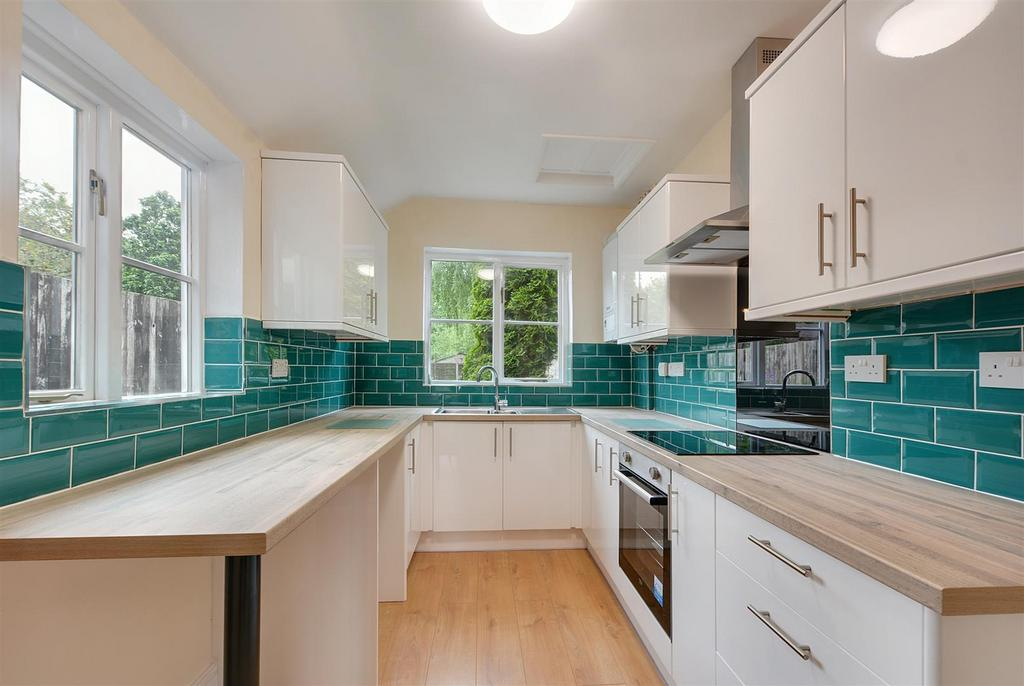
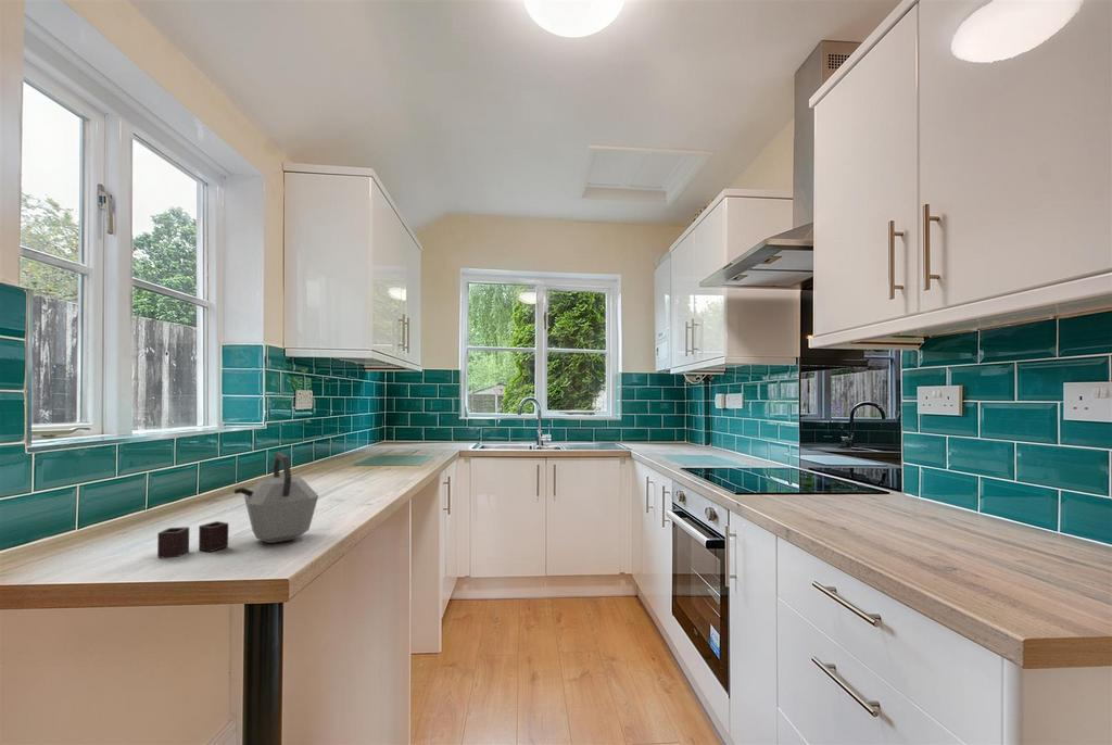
+ kettle (244, 498)
